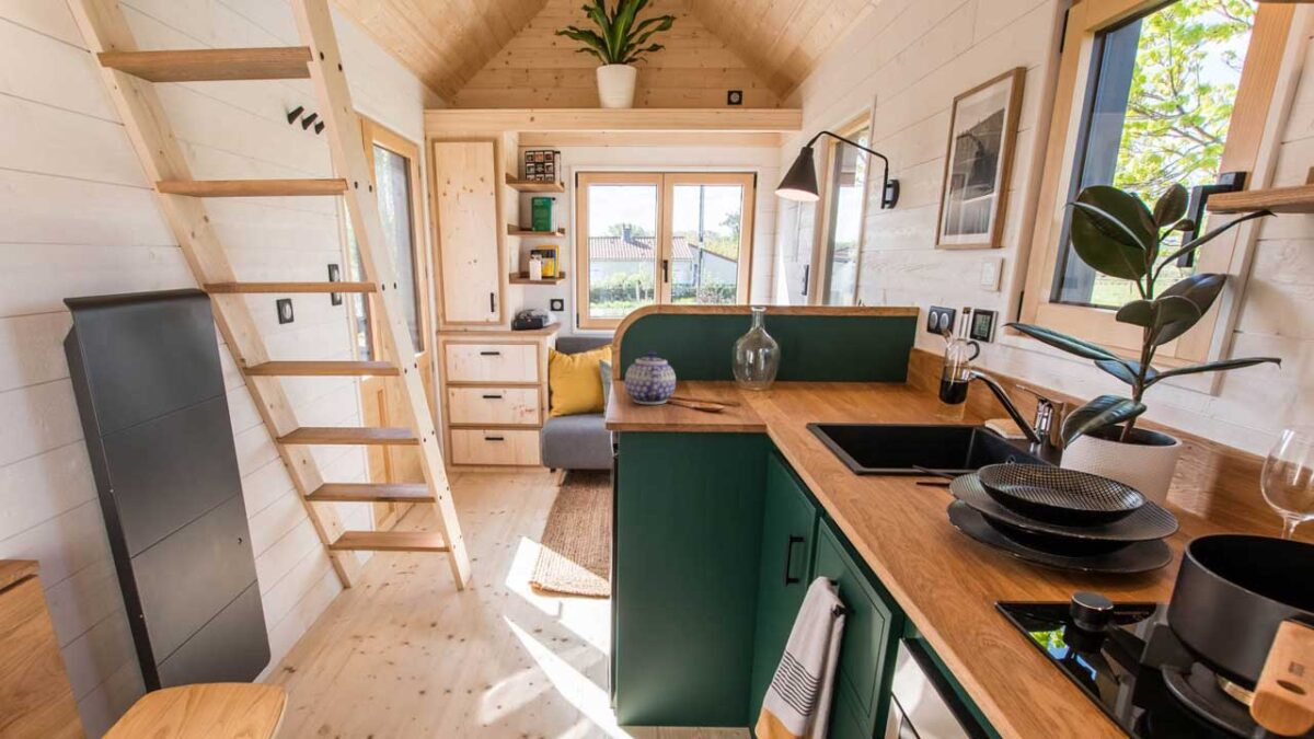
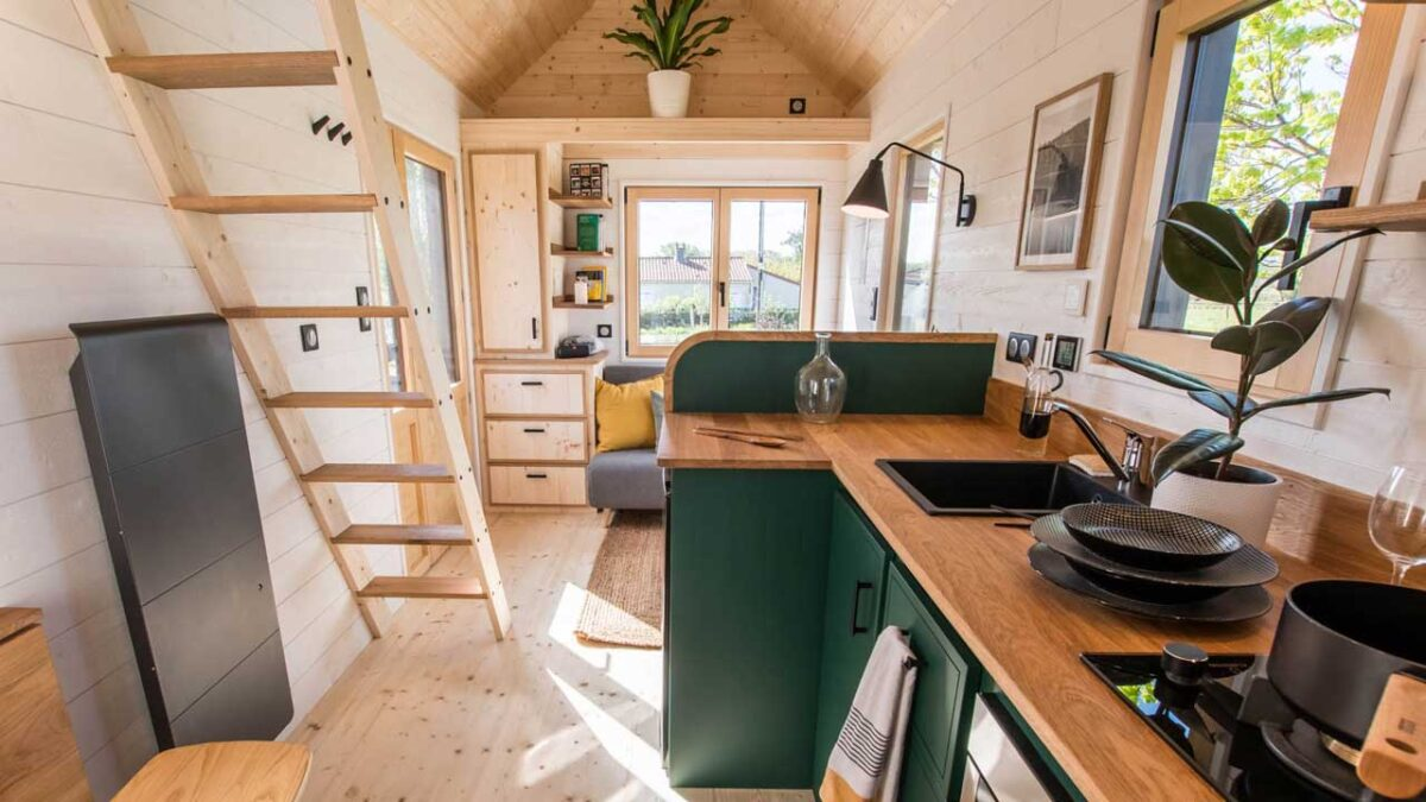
- teapot (650, 376)
